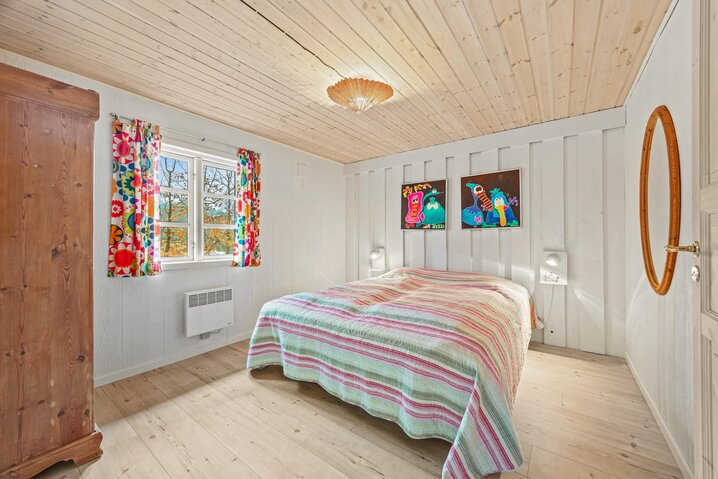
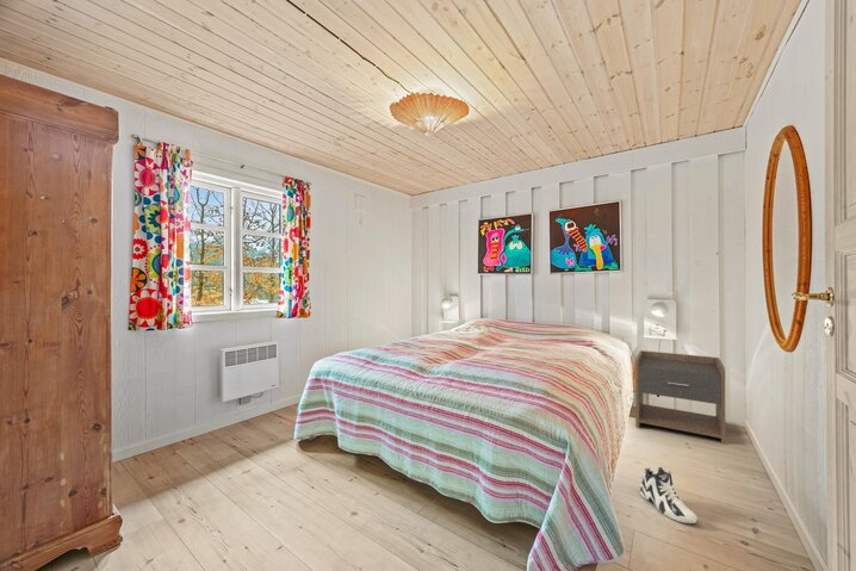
+ nightstand (677, 392)
+ sneaker (666, 490)
